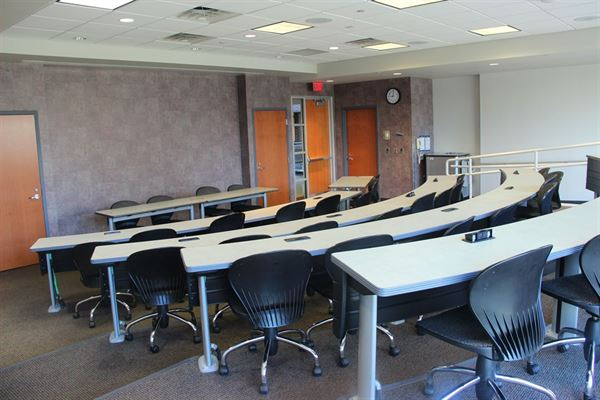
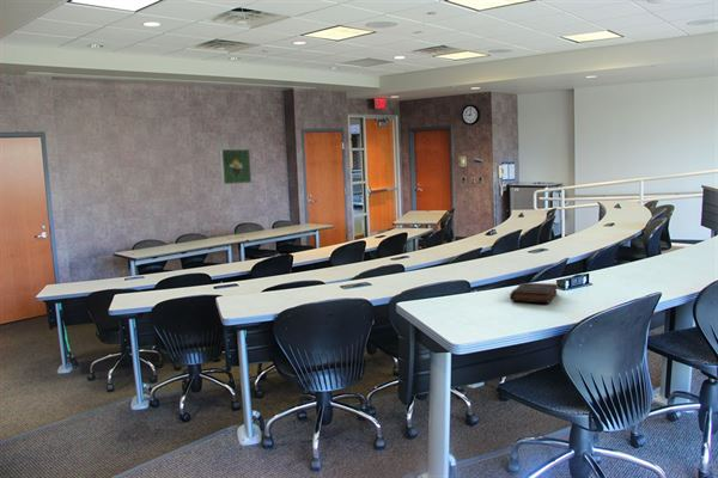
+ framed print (236, 166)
+ book (534, 292)
